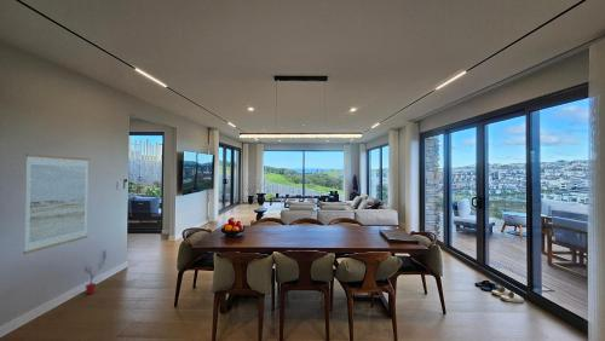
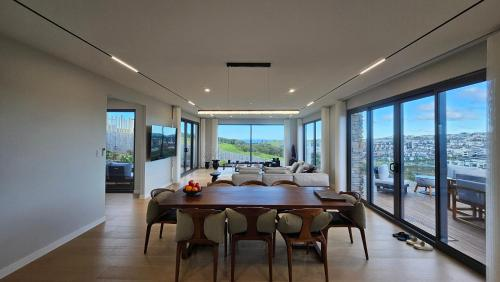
- potted tree (97, 271)
- wall art (59, 200)
